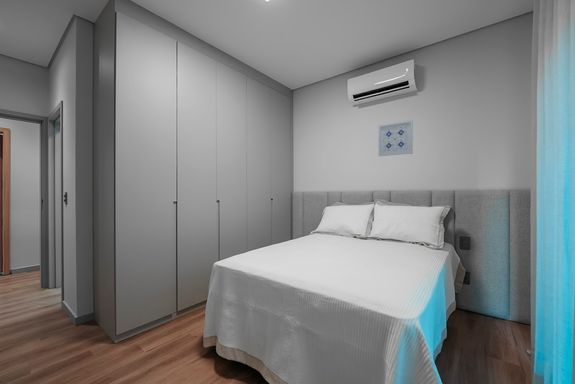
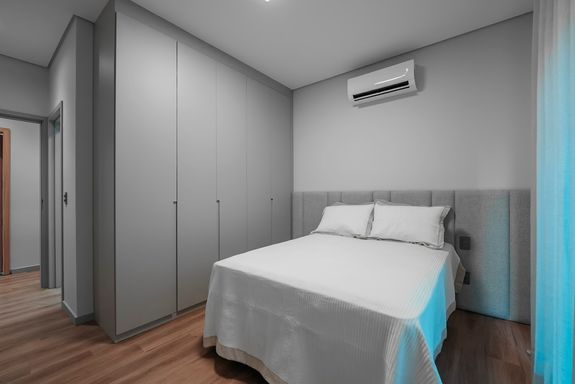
- wall art (395, 139)
